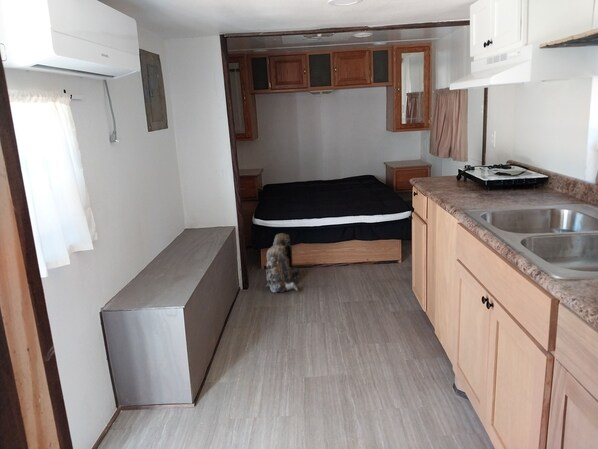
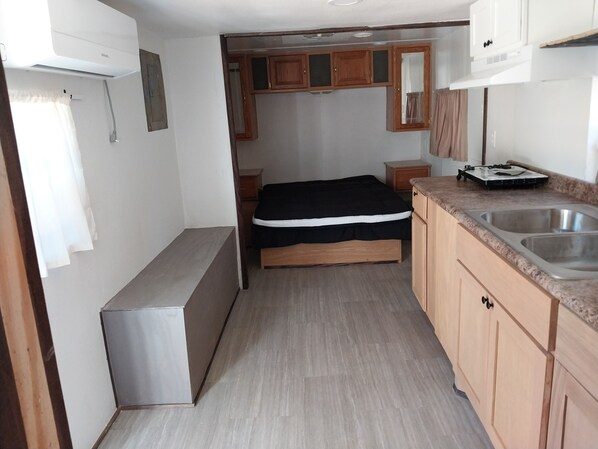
- backpack (282, 260)
